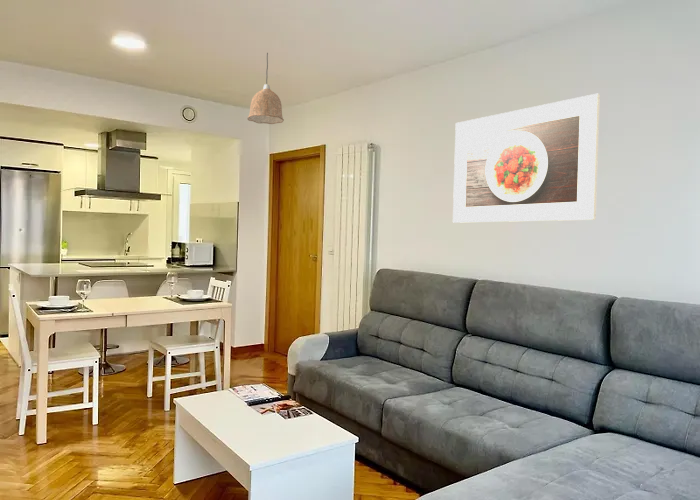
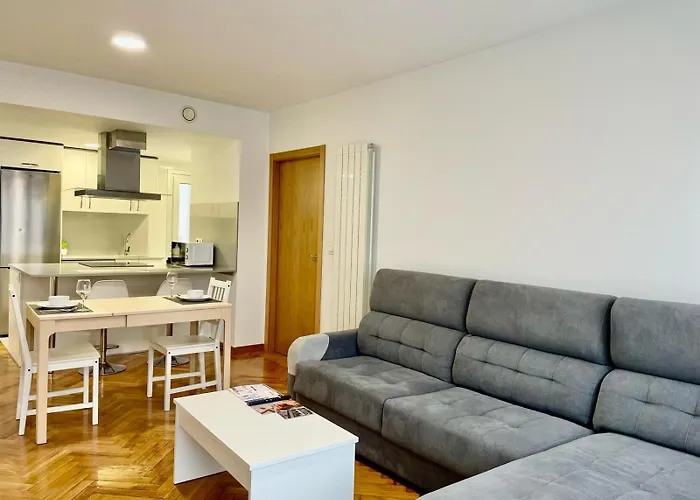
- pendant lamp (266, 86)
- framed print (517, 165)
